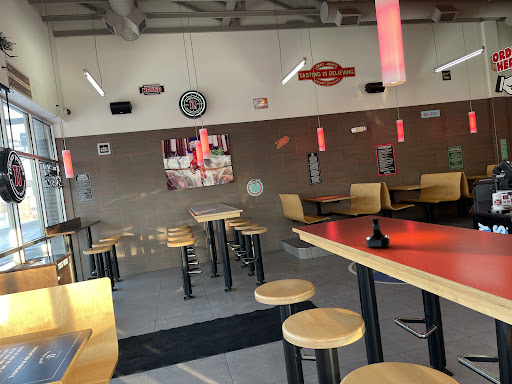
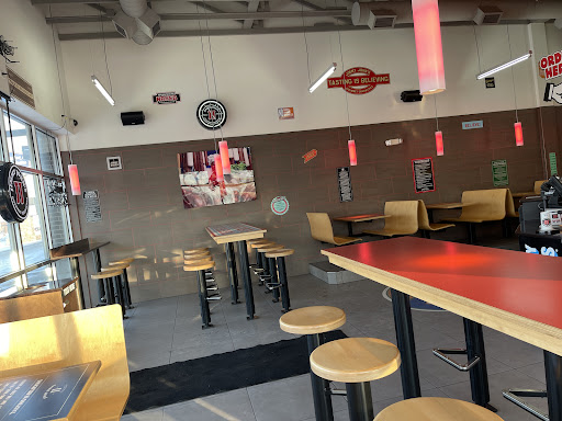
- tequila bottle (376, 232)
